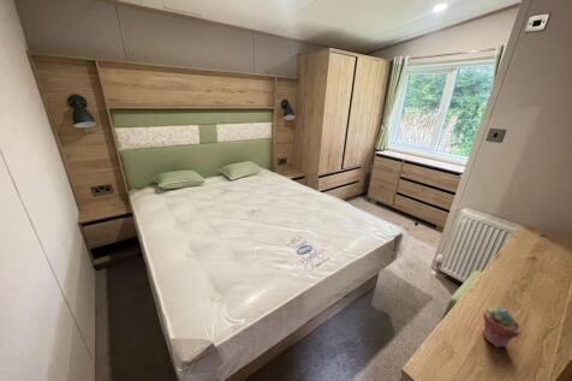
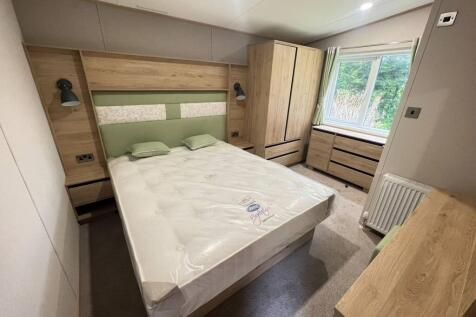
- potted succulent (499, 325)
